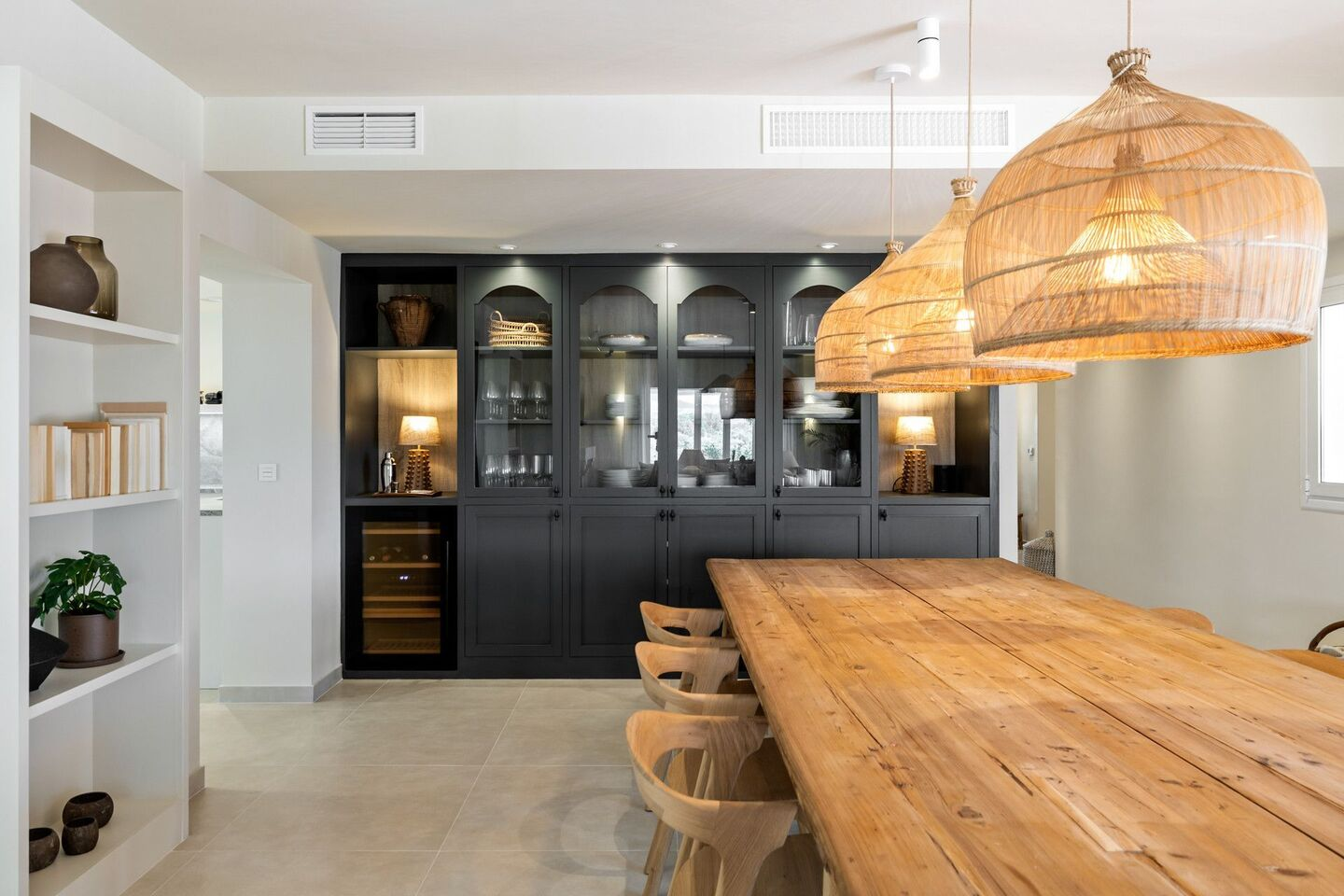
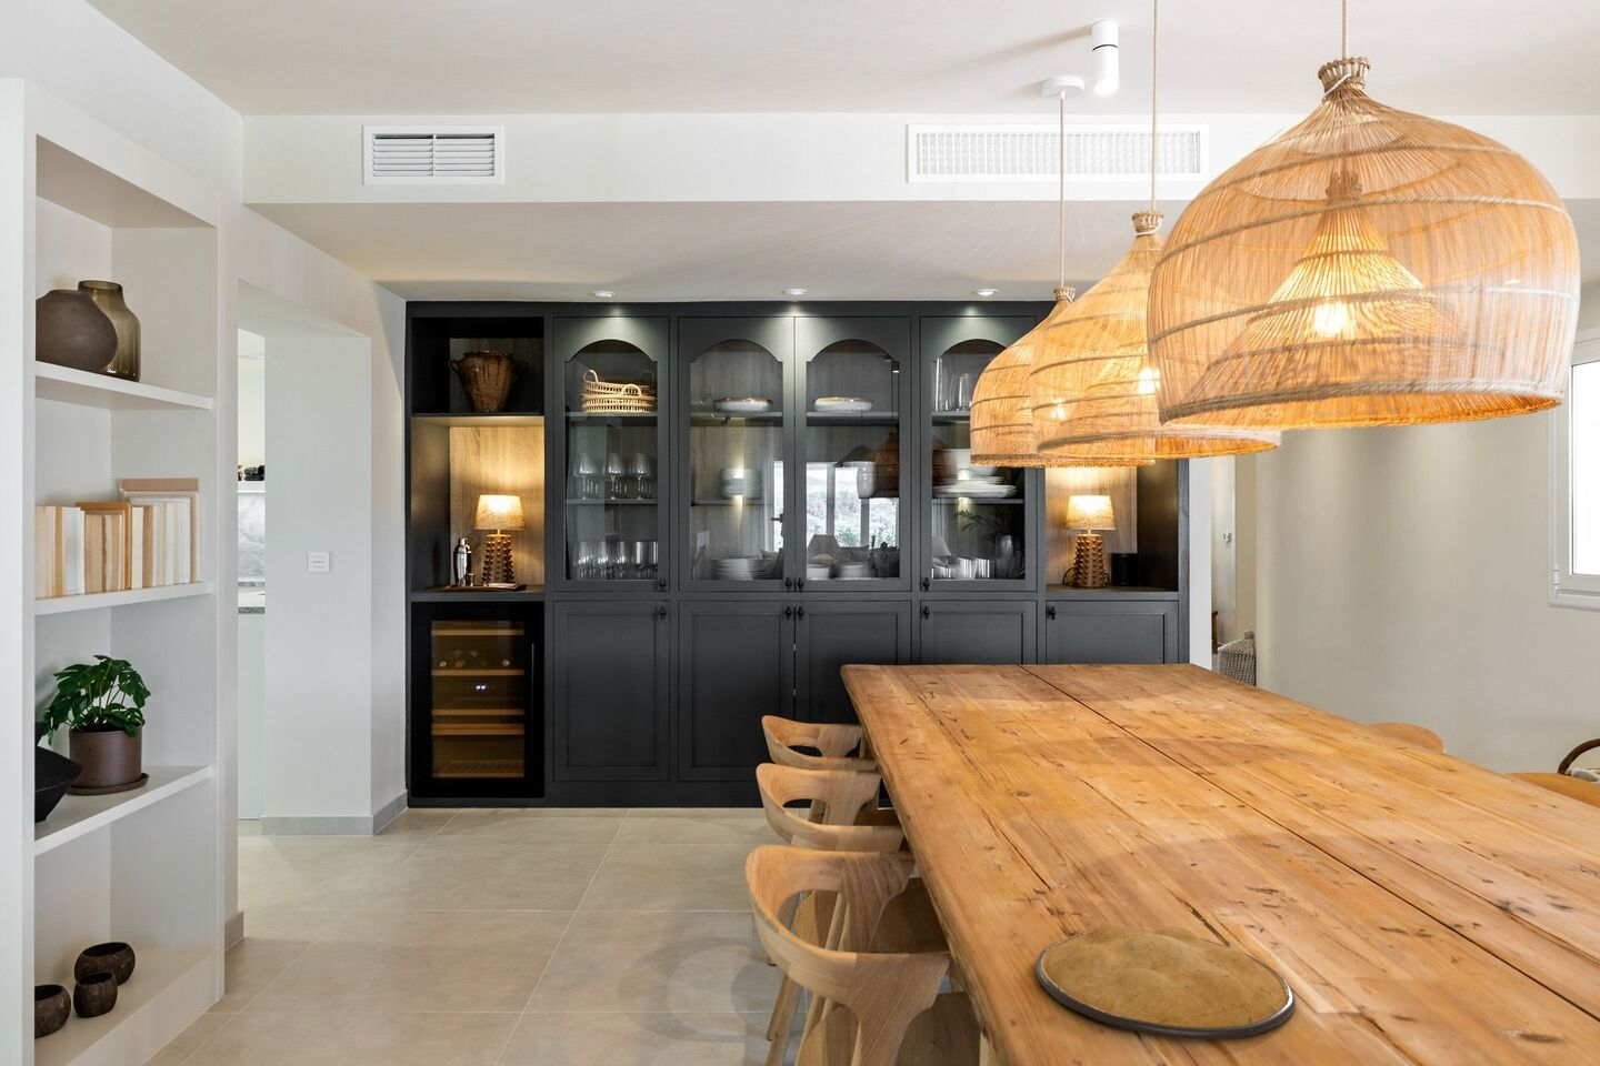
+ plate (1160, 959)
